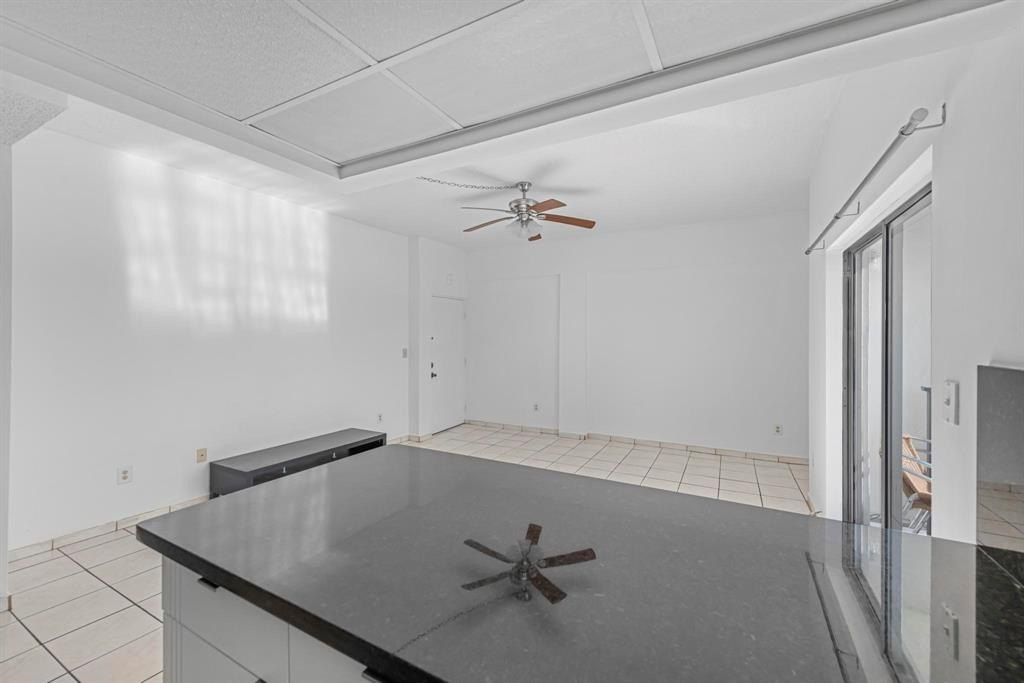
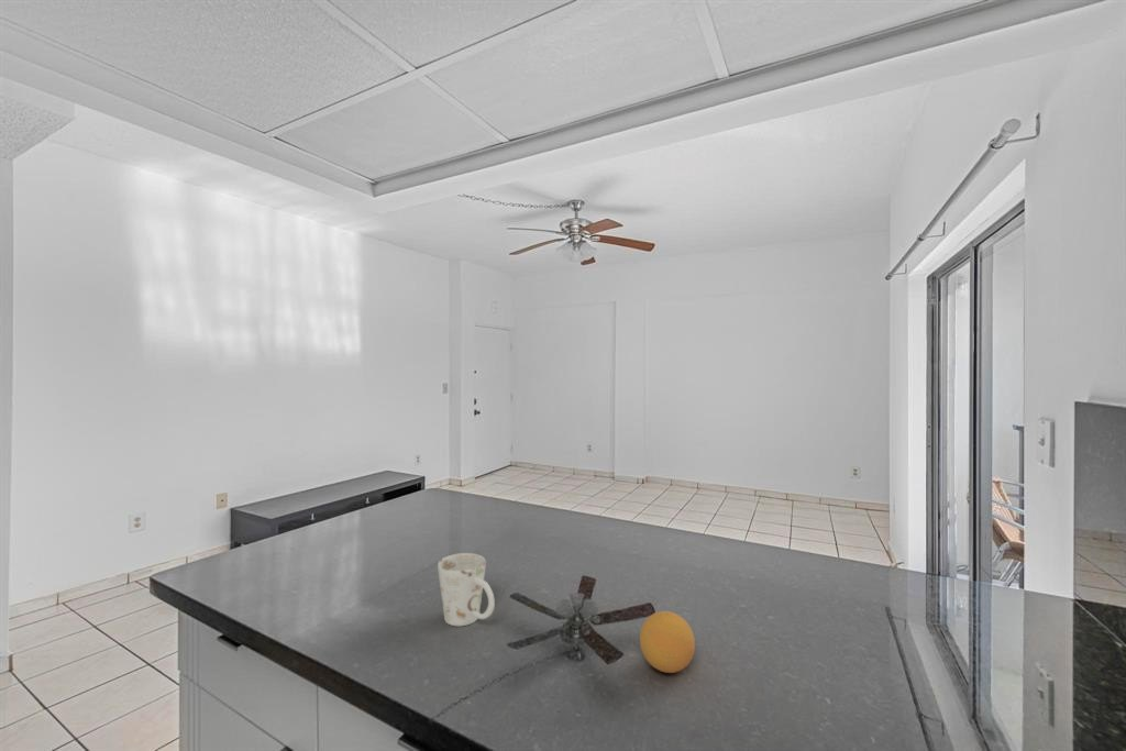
+ fruit (666, 640)
+ mug (470, 593)
